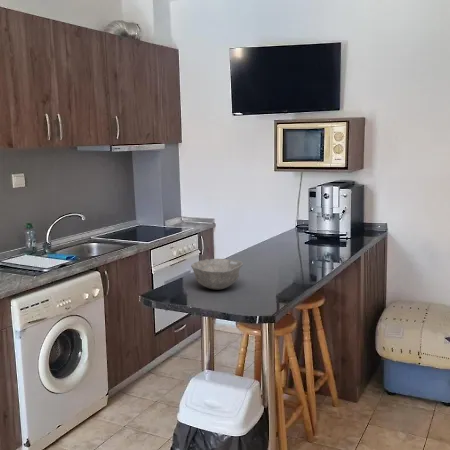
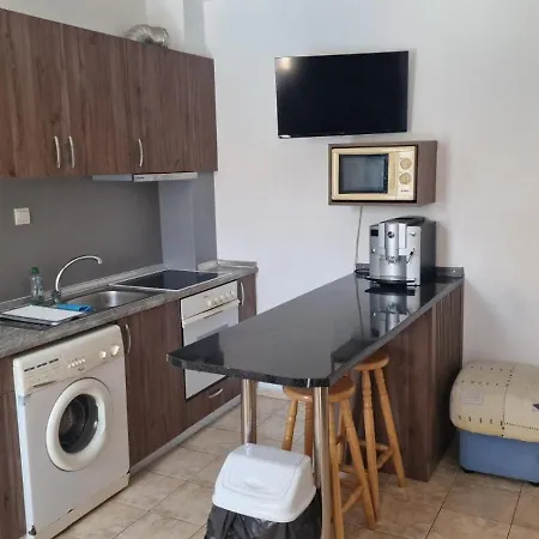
- bowl (217, 275)
